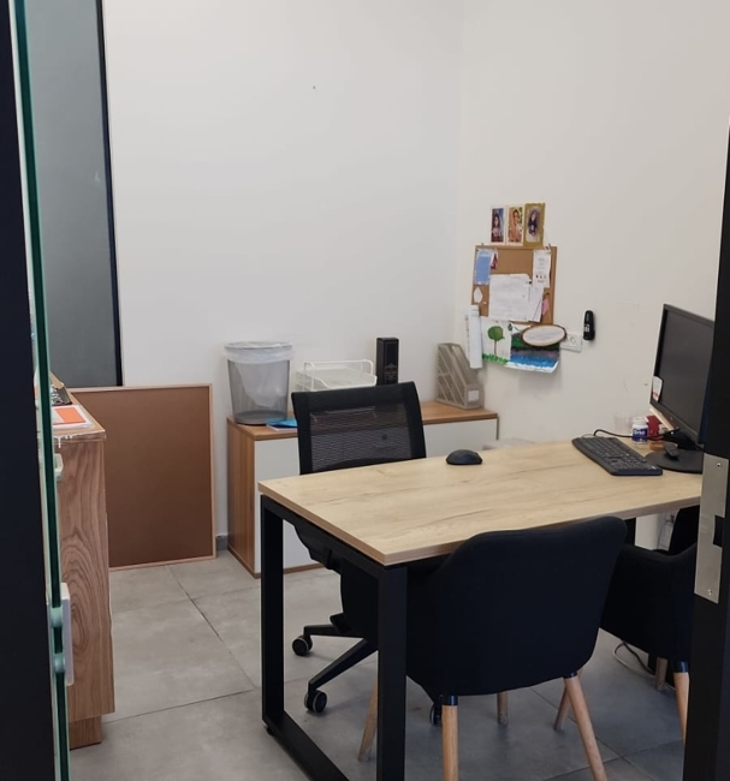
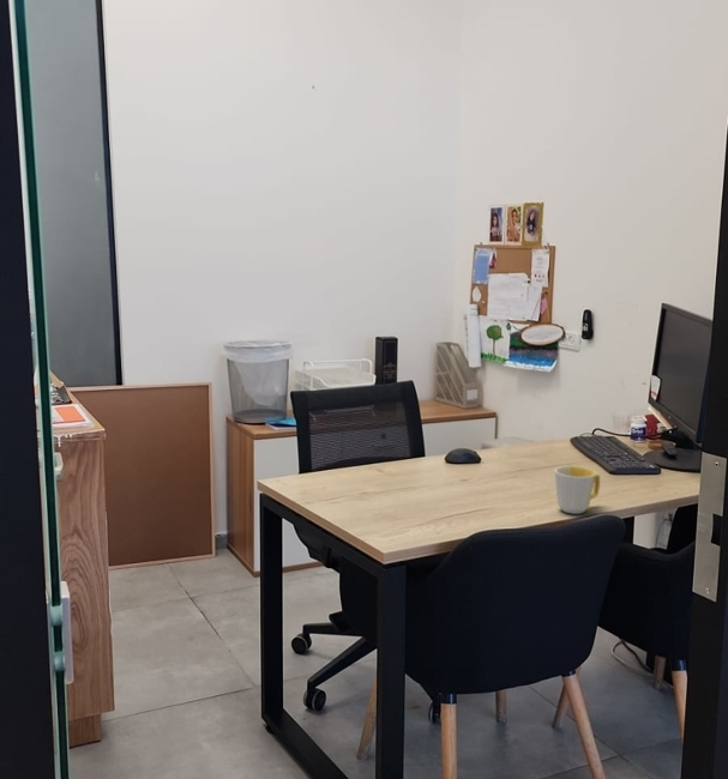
+ mug (579, 489)
